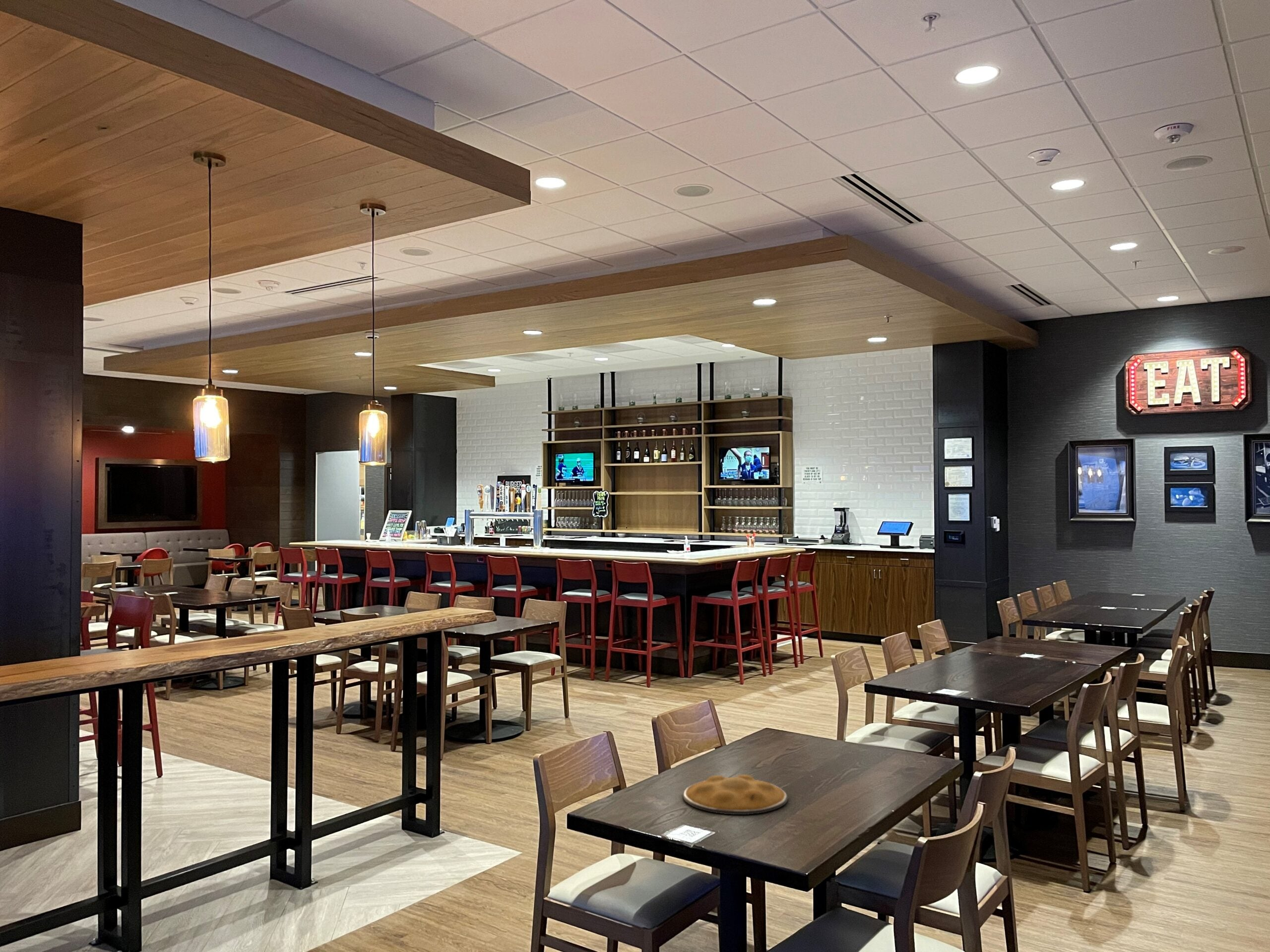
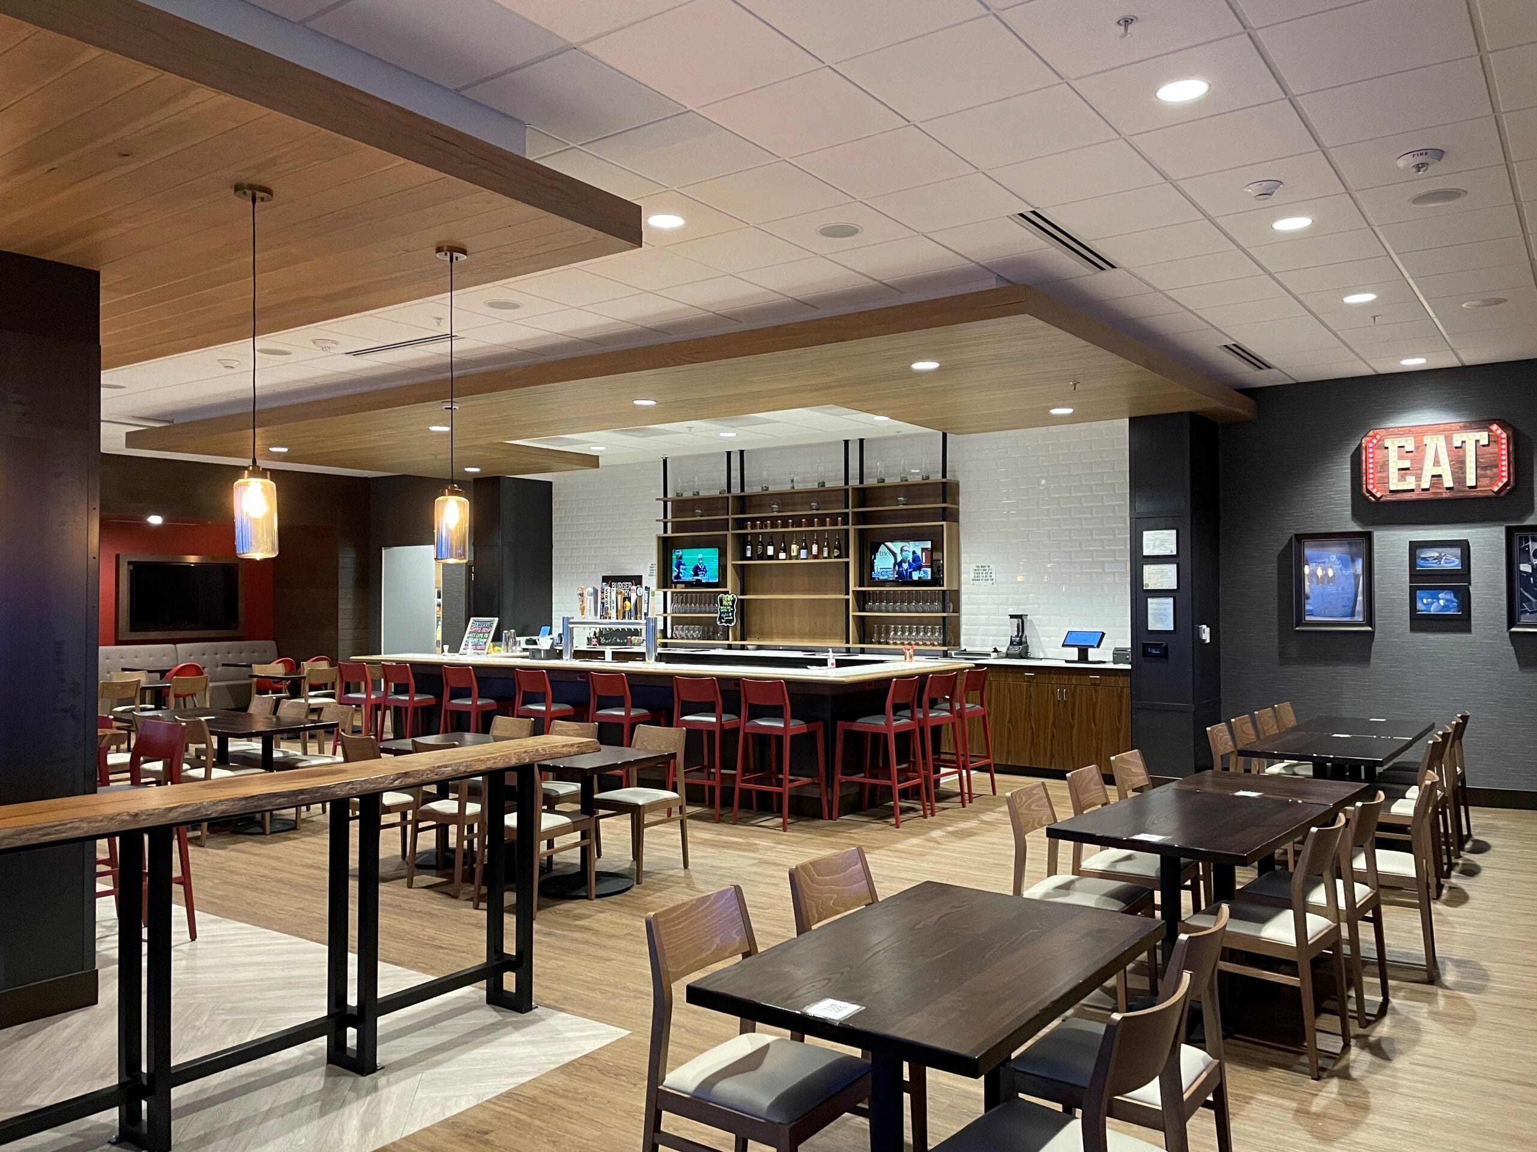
- plate (735, 787)
